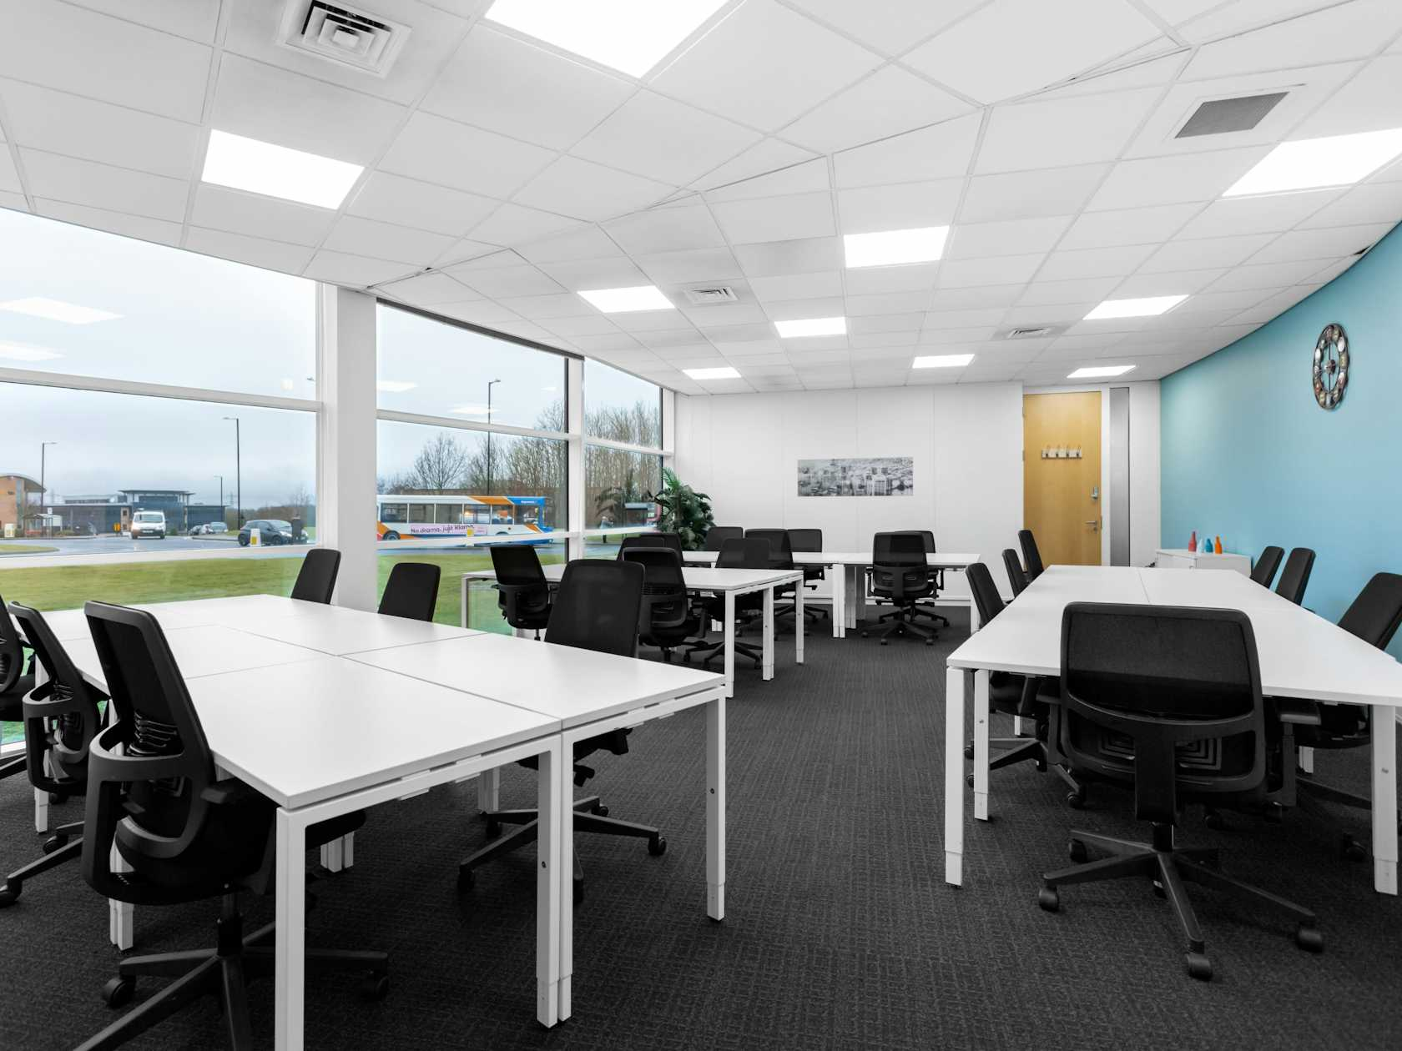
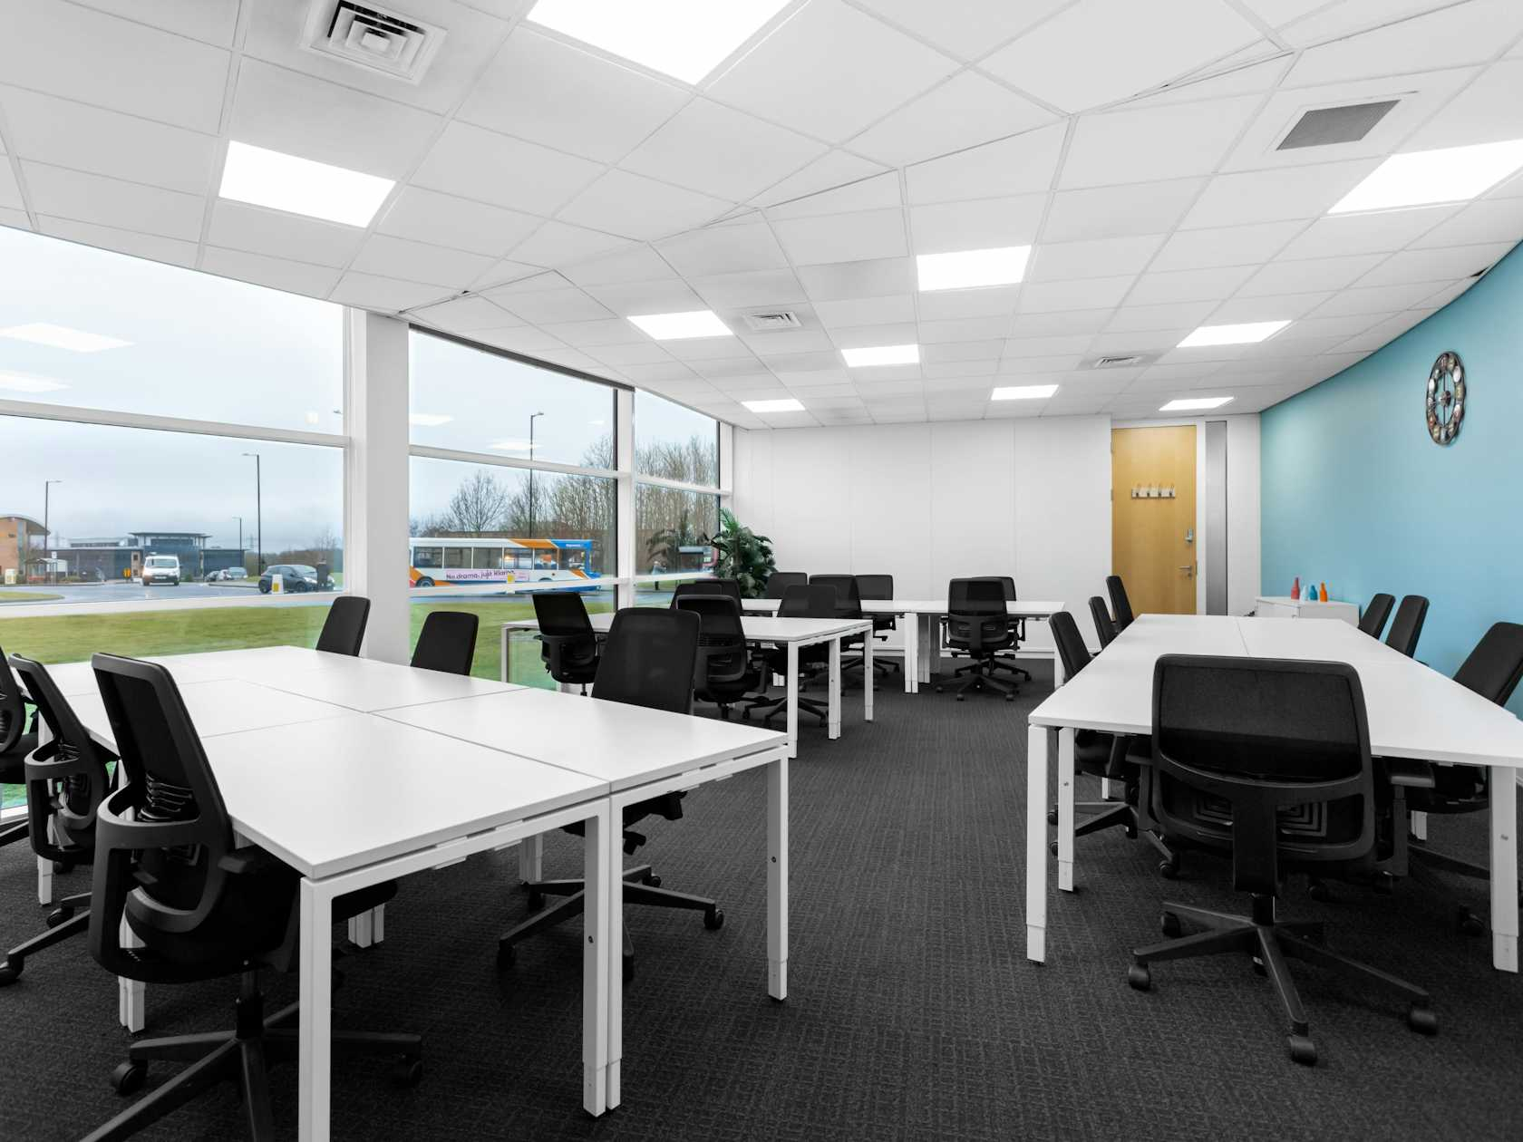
- wall art (853, 477)
